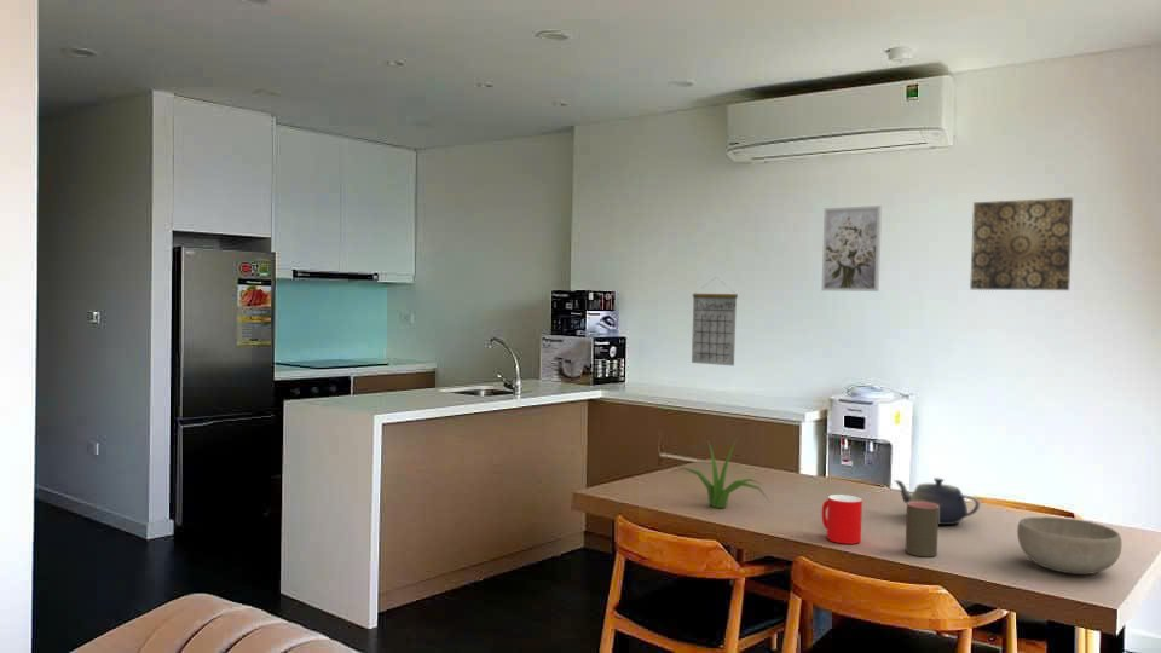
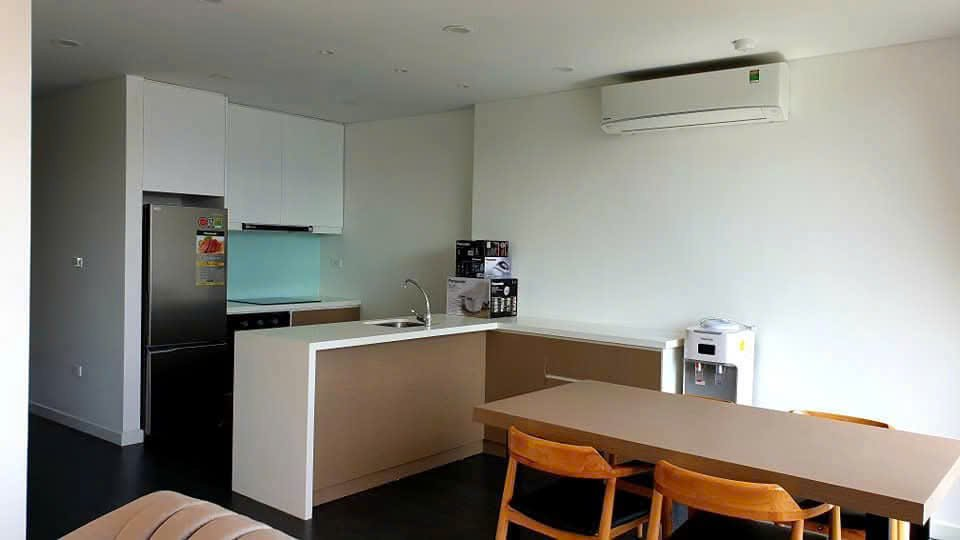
- calendar (714, 320)
- teapot (935, 498)
- wall art (850, 249)
- cup (922, 528)
- cup (839, 516)
- bowl (1068, 548)
- plant (726, 468)
- wall art (1020, 244)
